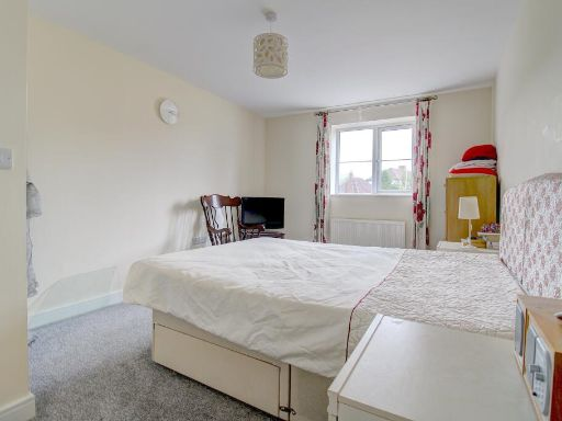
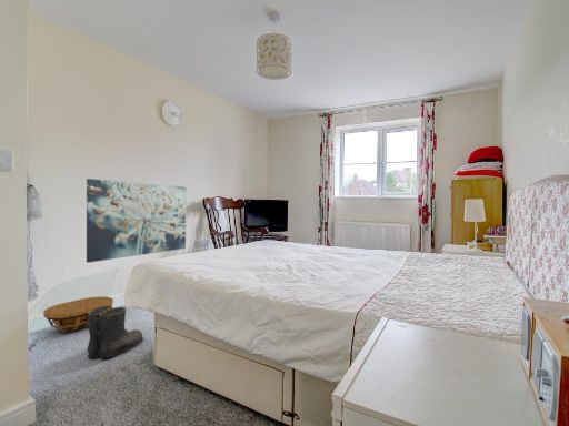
+ basket (80, 315)
+ boots (116, 326)
+ wall art (143, 219)
